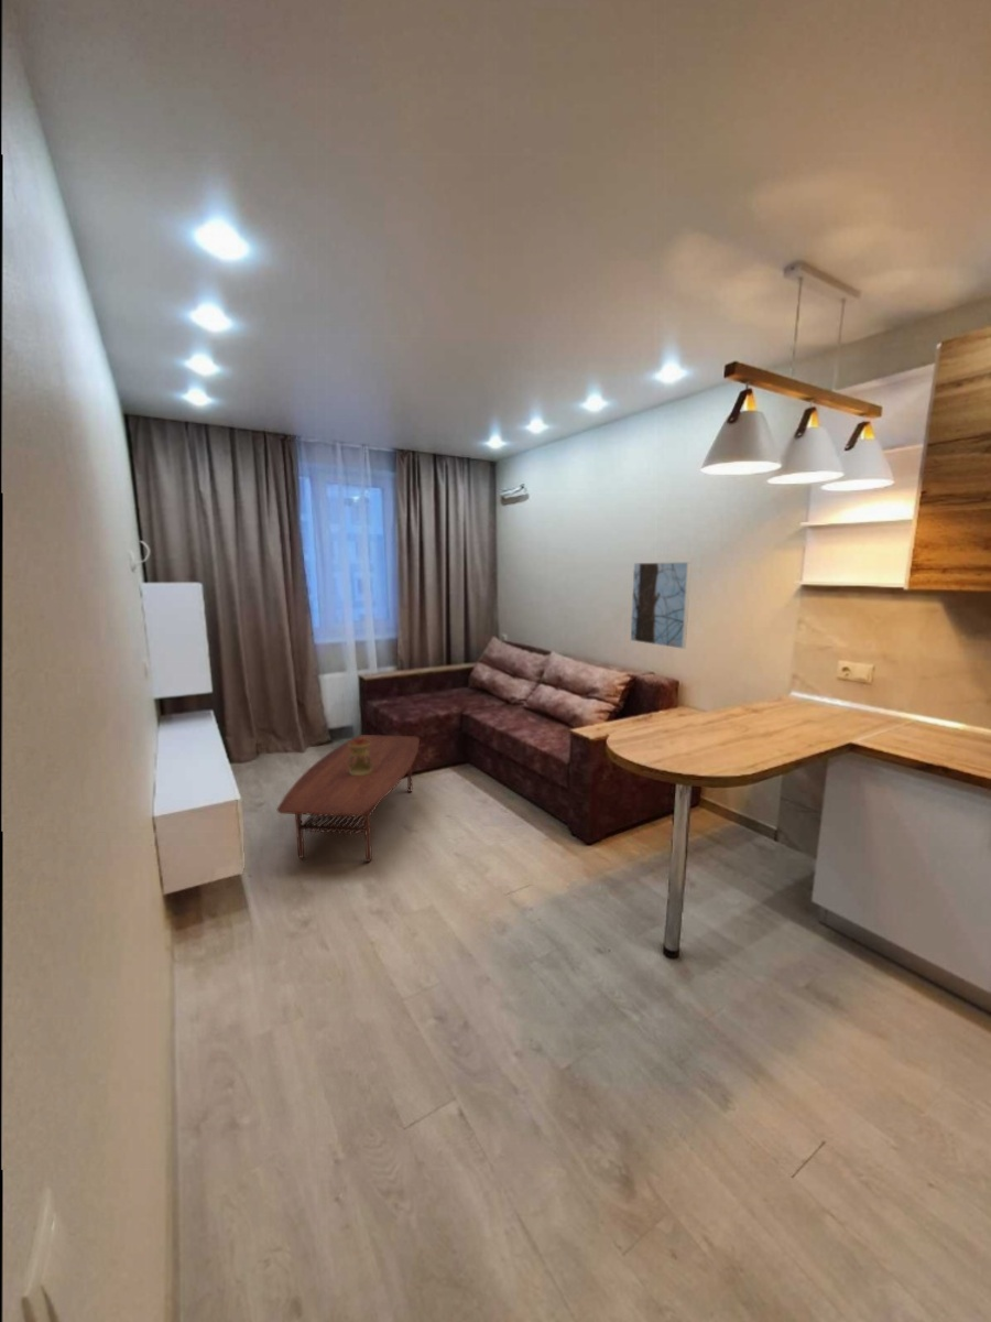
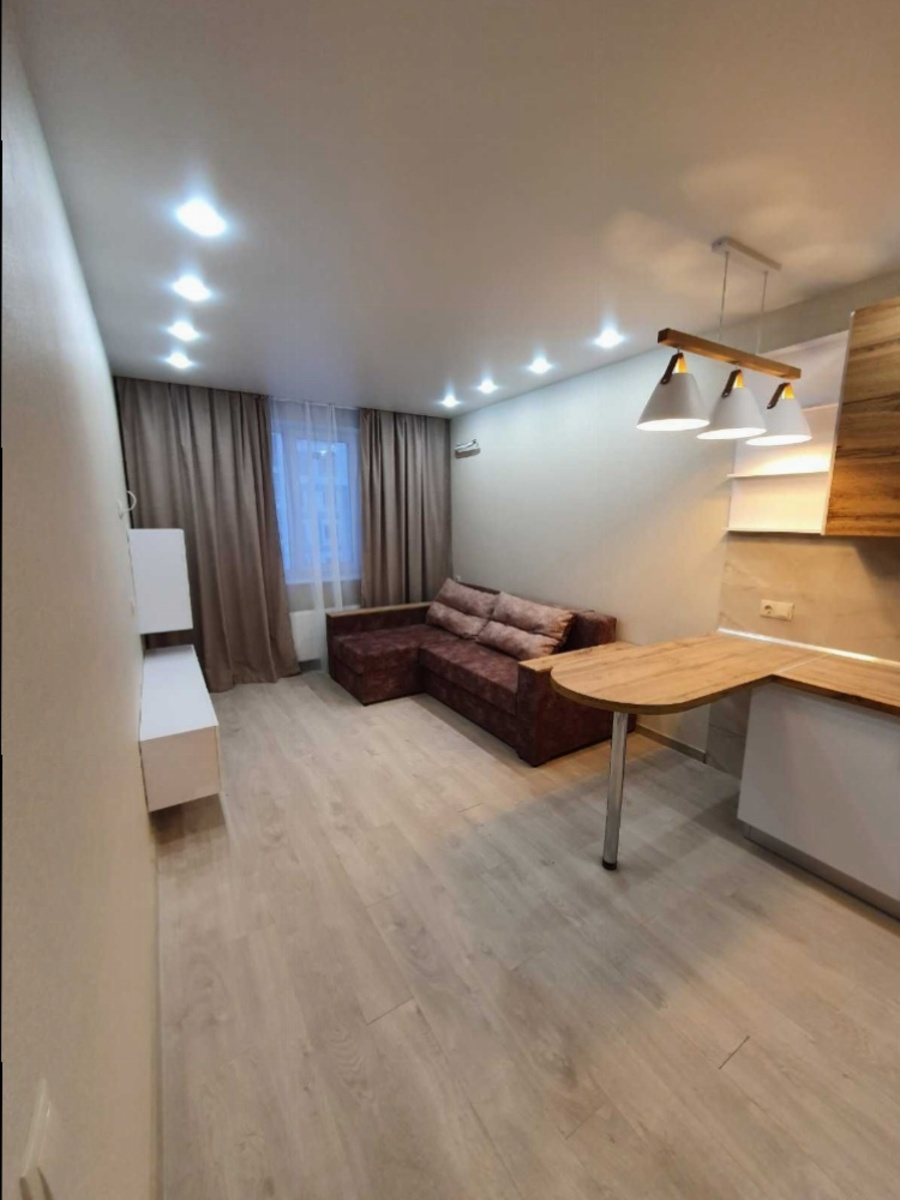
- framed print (658, 604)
- coffee table (361, 793)
- oil burner (359, 757)
